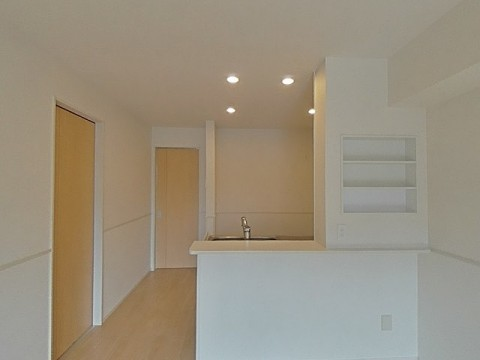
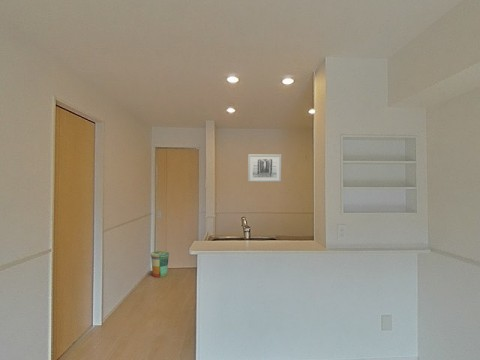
+ wall art (264, 168)
+ trash can (159, 264)
